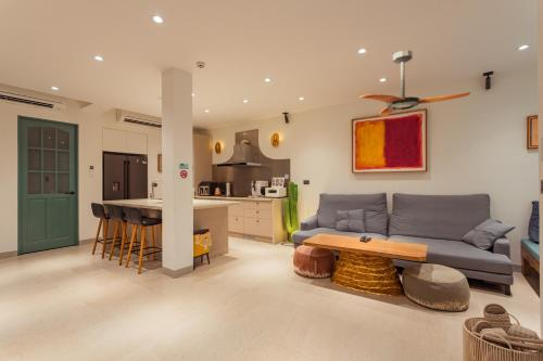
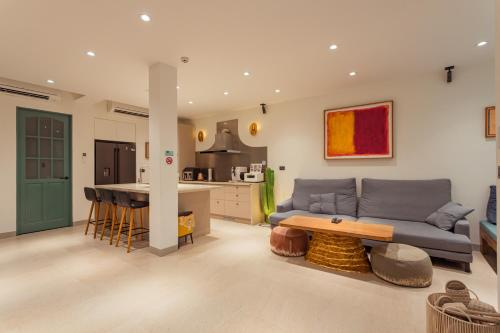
- ceiling fan (404, 79)
